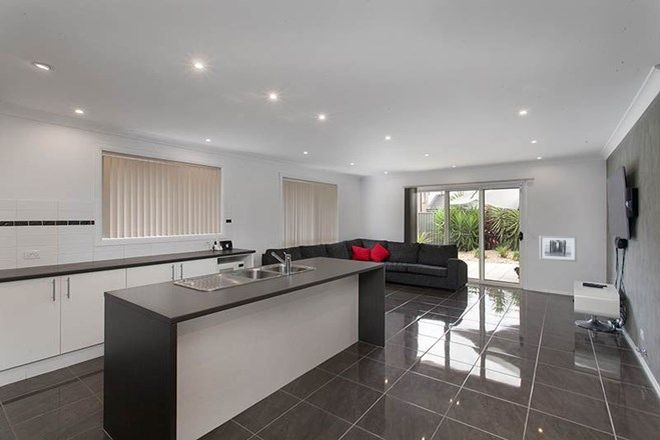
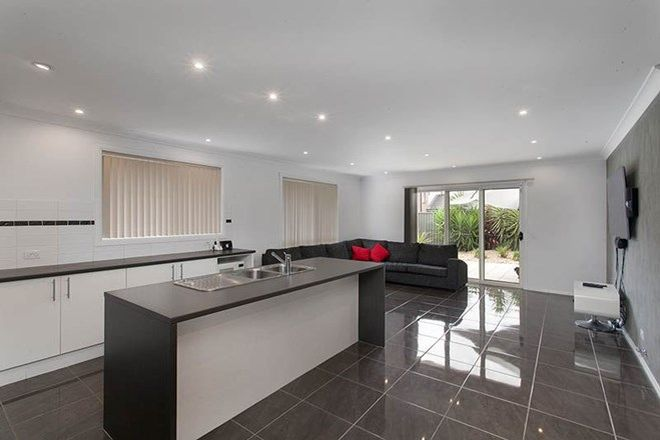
- wall art (557, 248)
